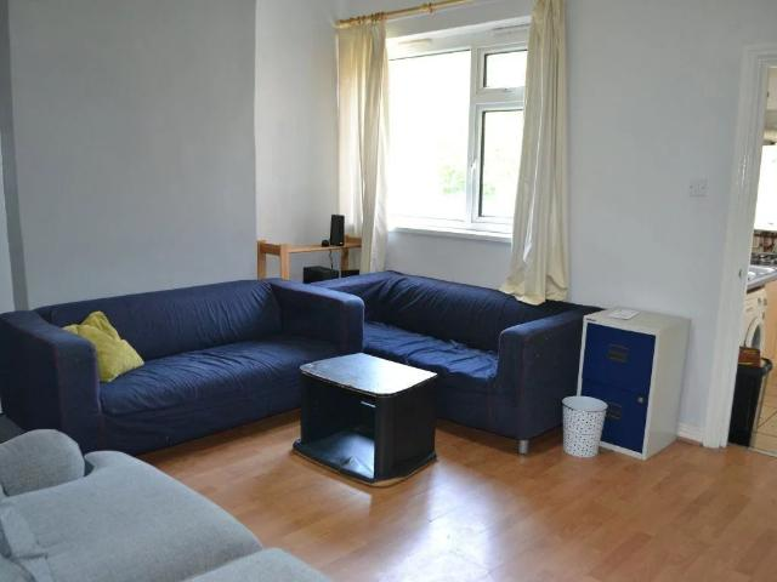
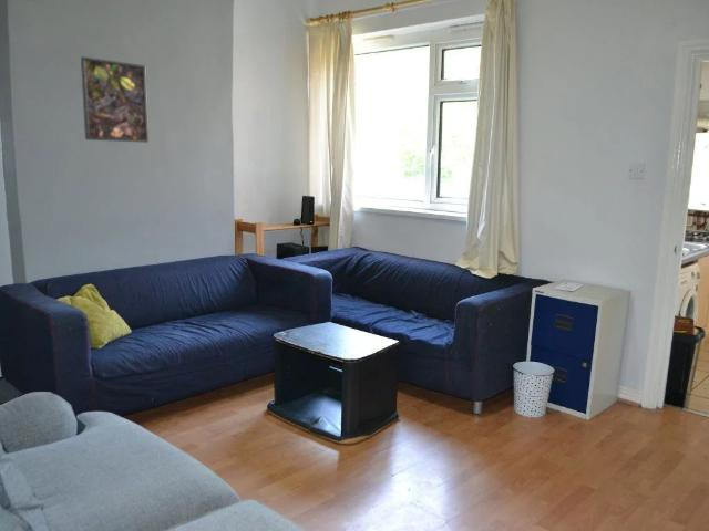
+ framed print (115, 101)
